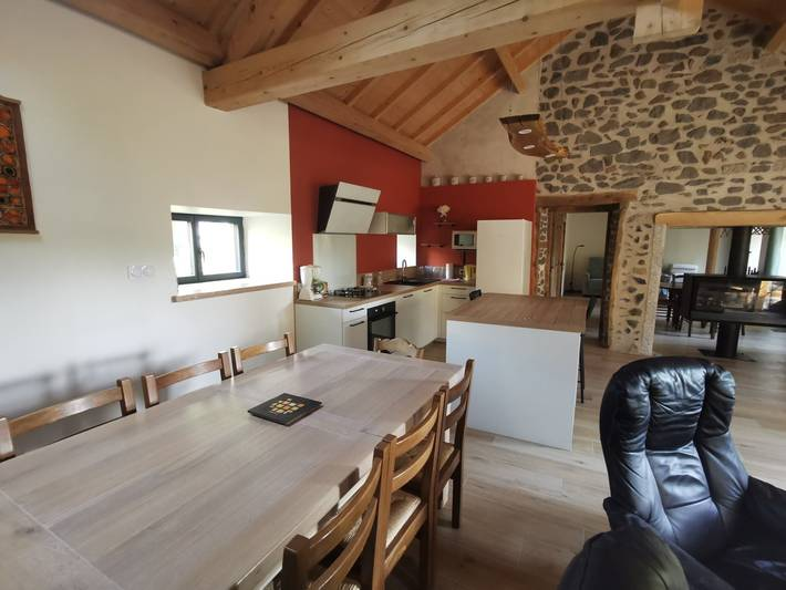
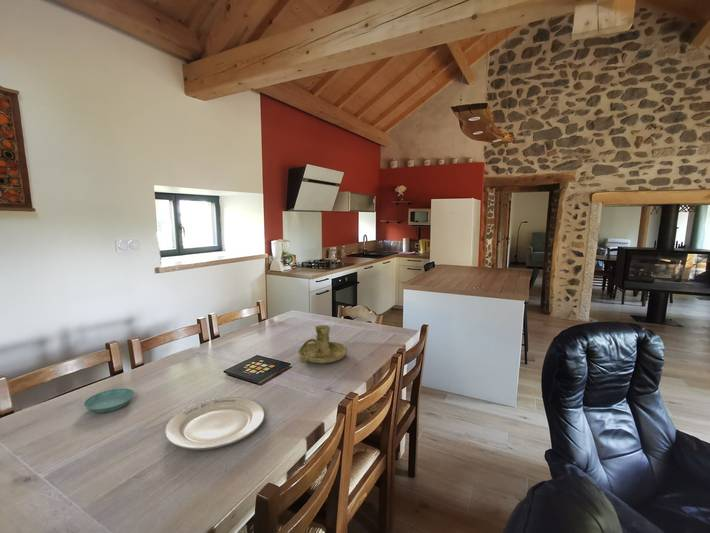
+ saucer (110, 401)
+ chinaware (217, 422)
+ candle holder (319, 344)
